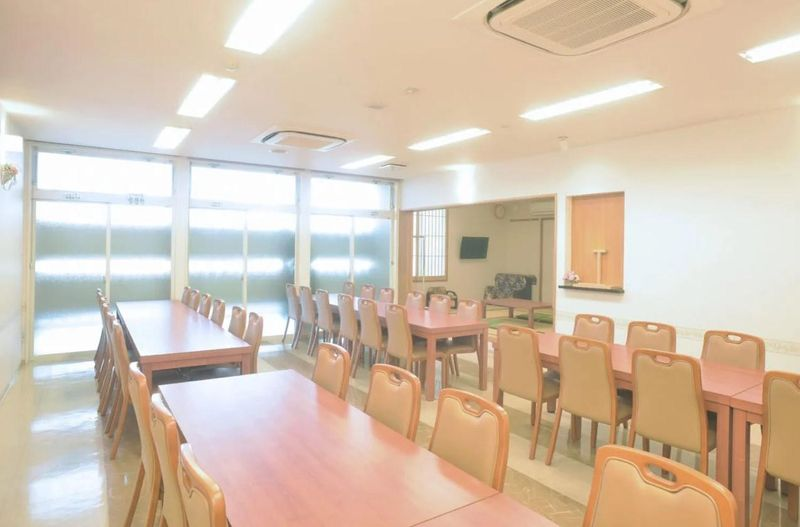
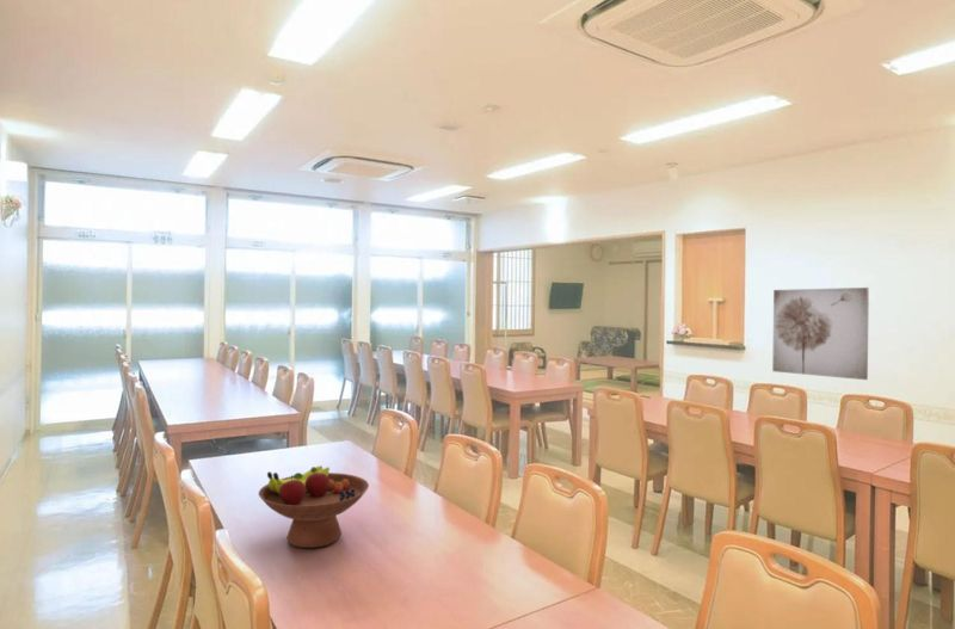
+ fruit bowl (314, 502)
+ wall art (818, 332)
